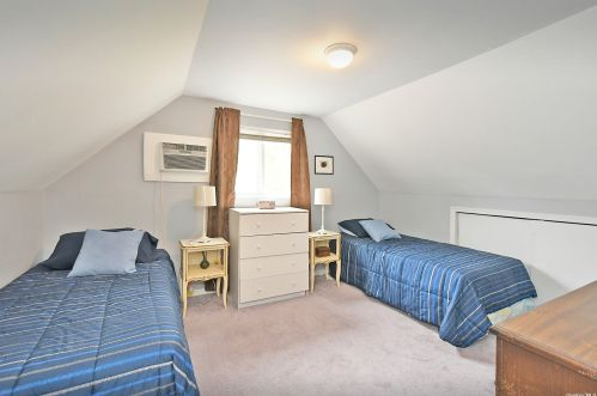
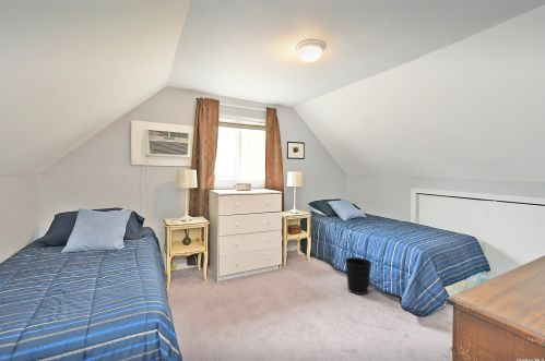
+ wastebasket (357, 275)
